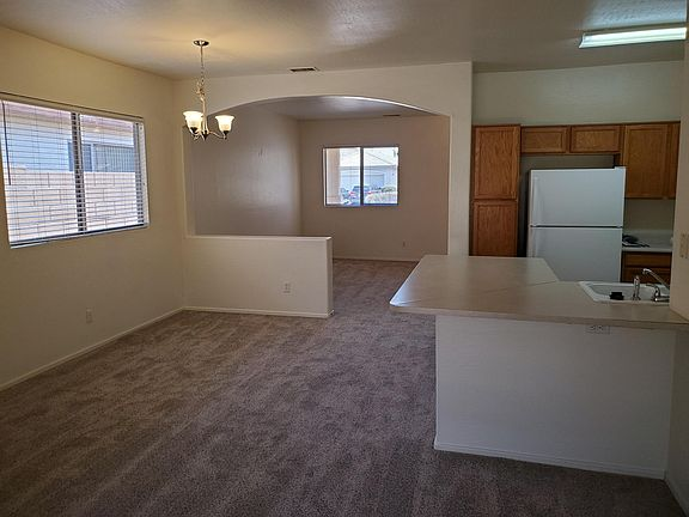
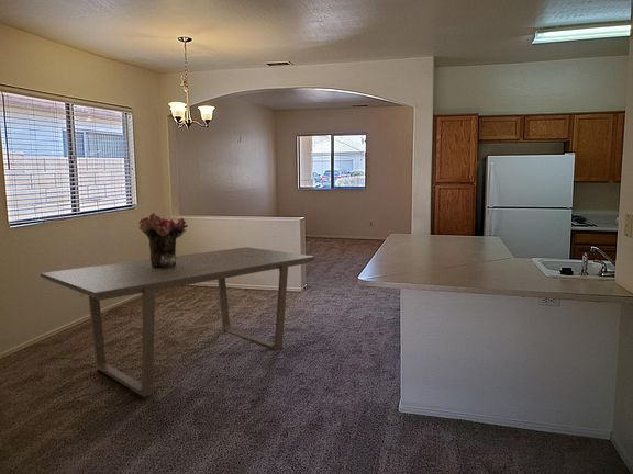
+ bouquet (164, 238)
+ dining table (186, 284)
